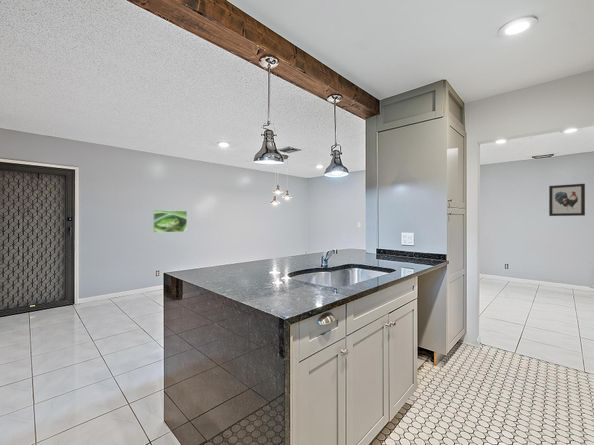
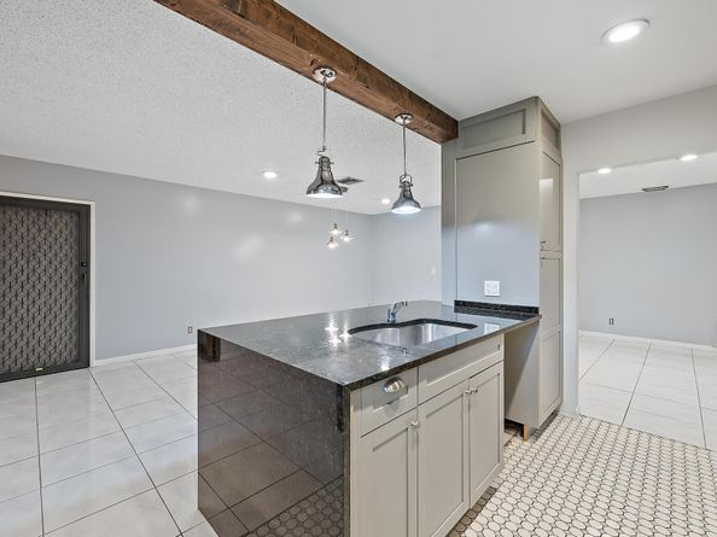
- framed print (170, 221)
- wall art (566, 200)
